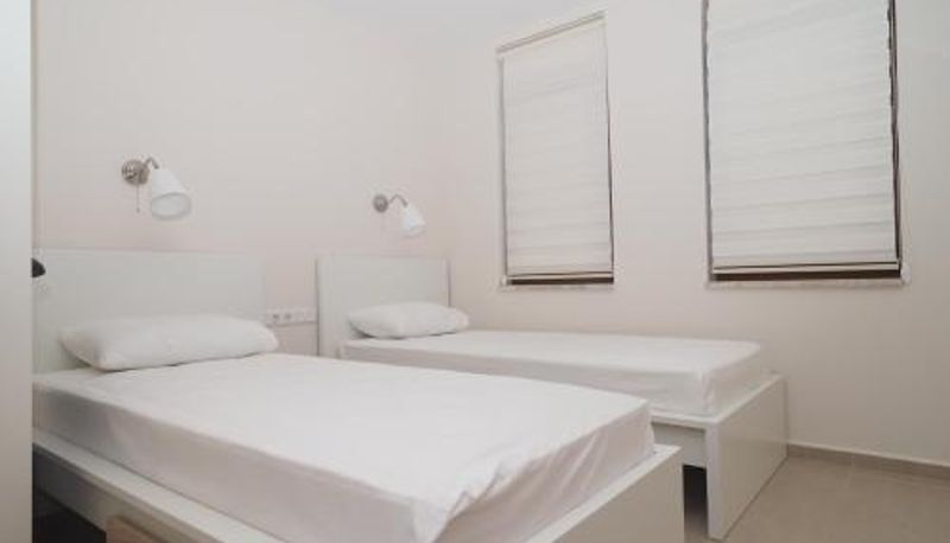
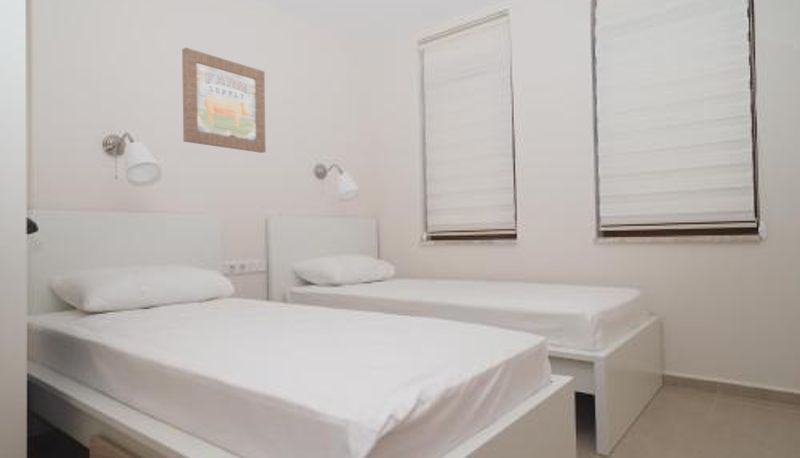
+ wall art (226, 104)
